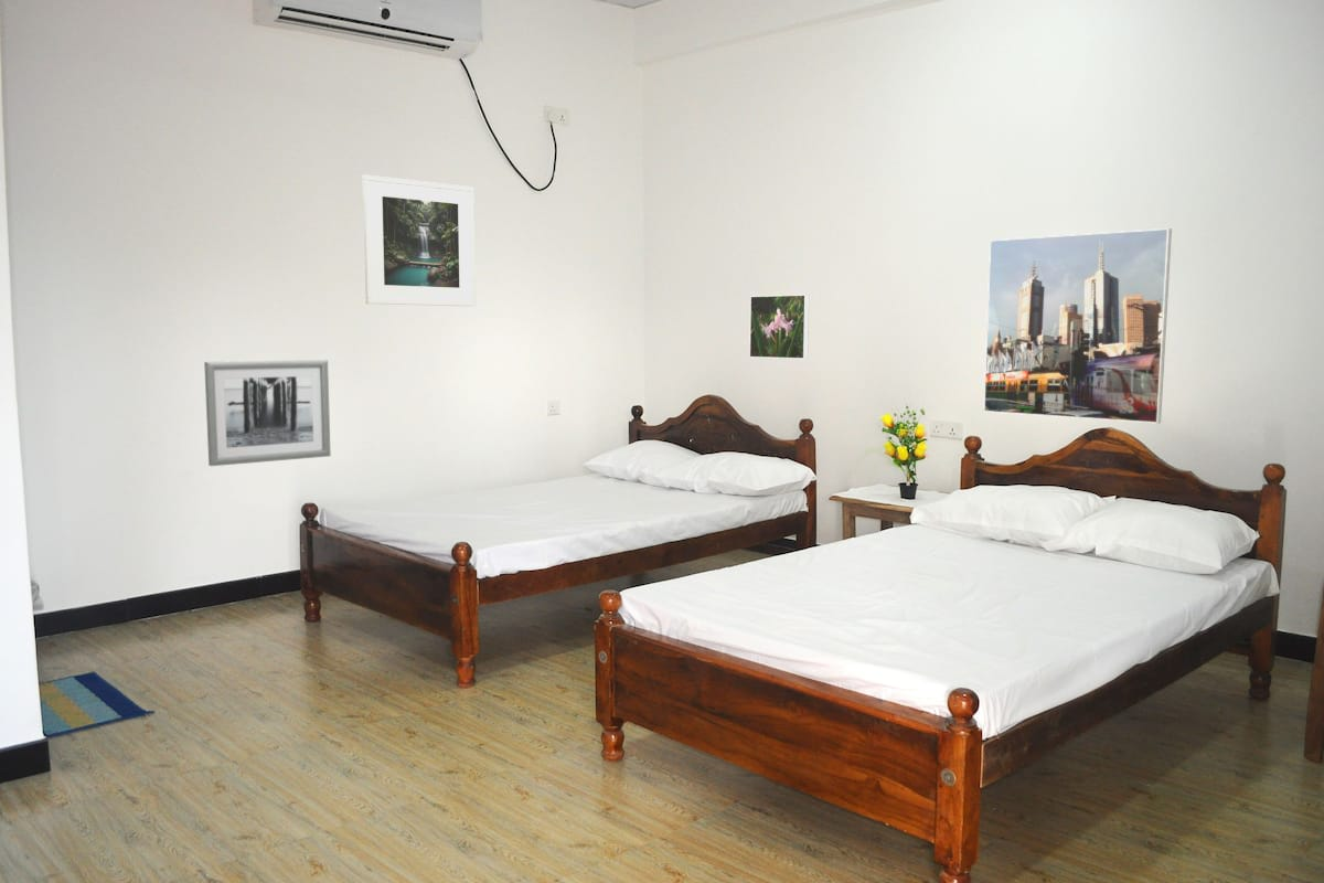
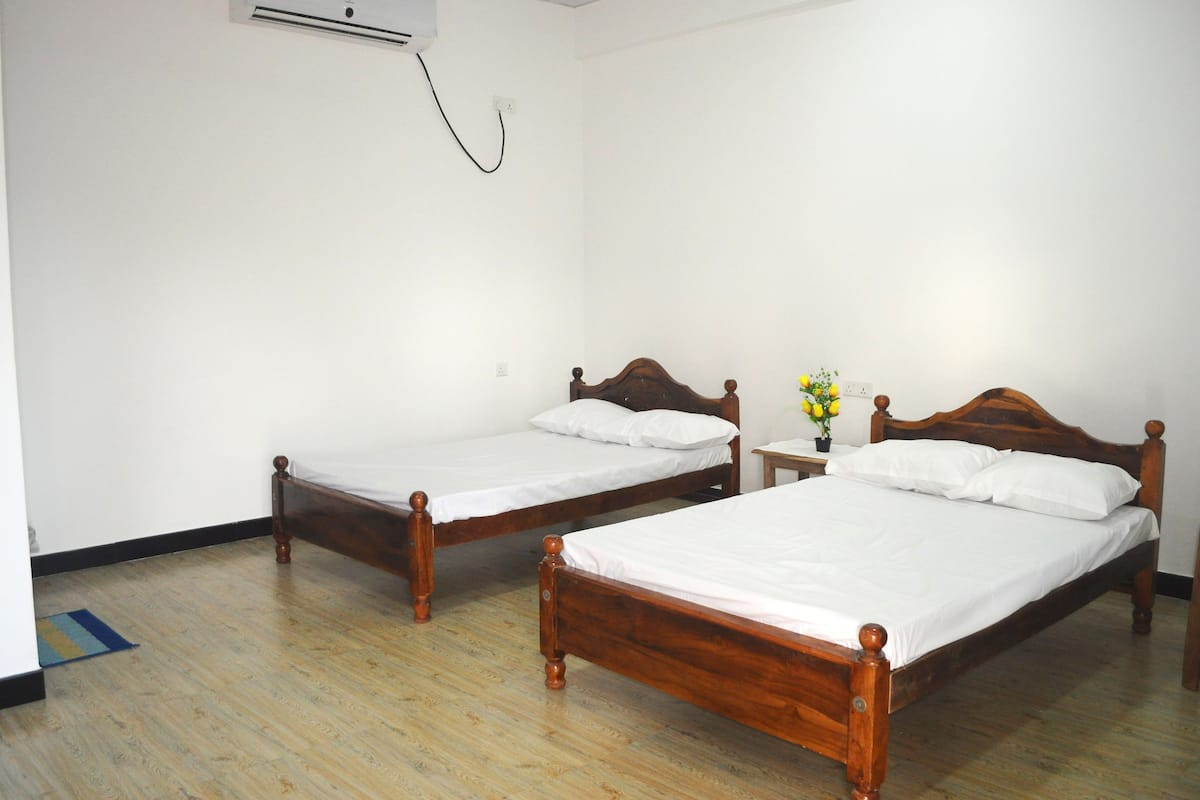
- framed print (421, 243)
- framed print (778, 327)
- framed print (1070, 327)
- wall art (269, 411)
